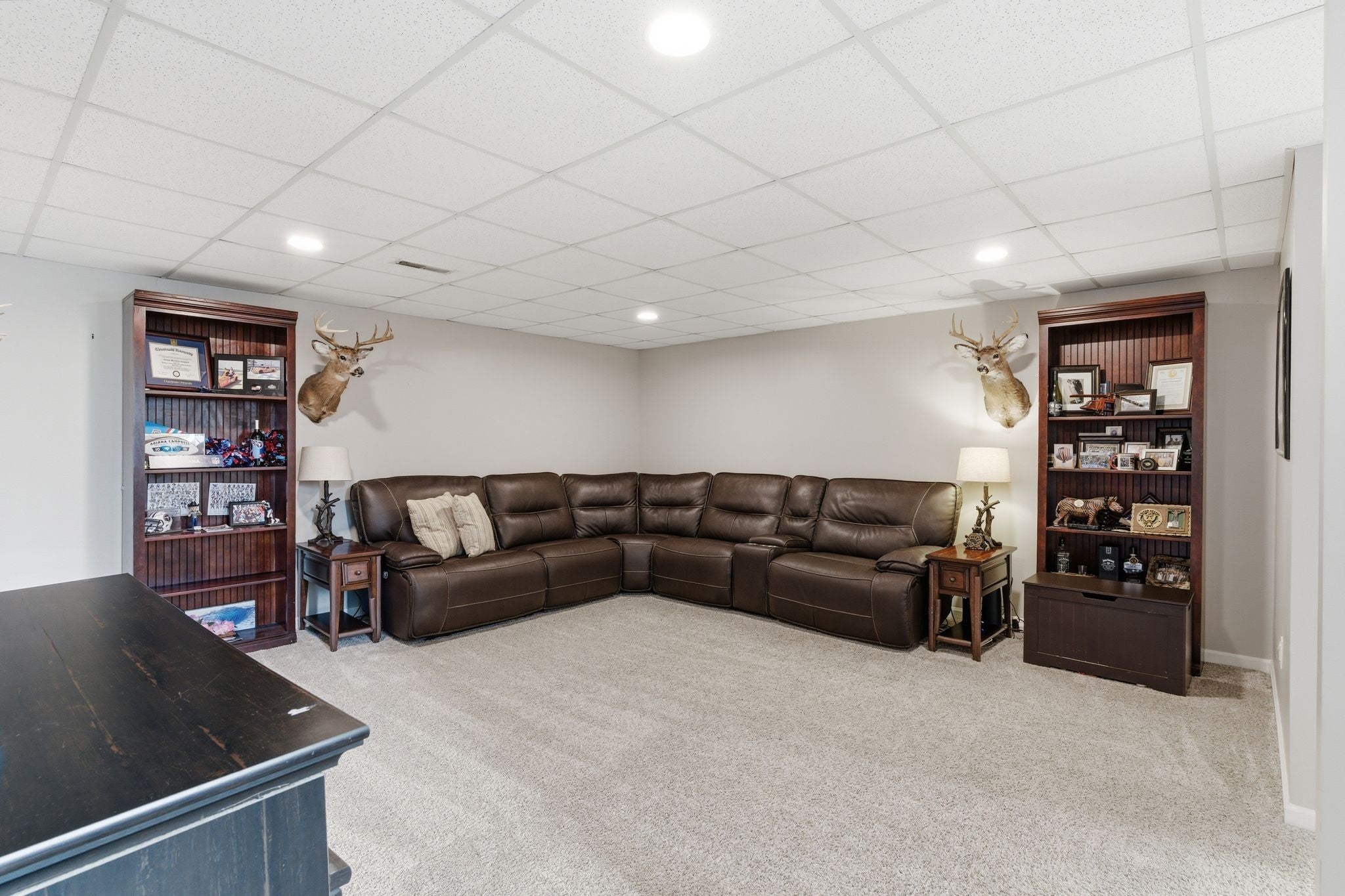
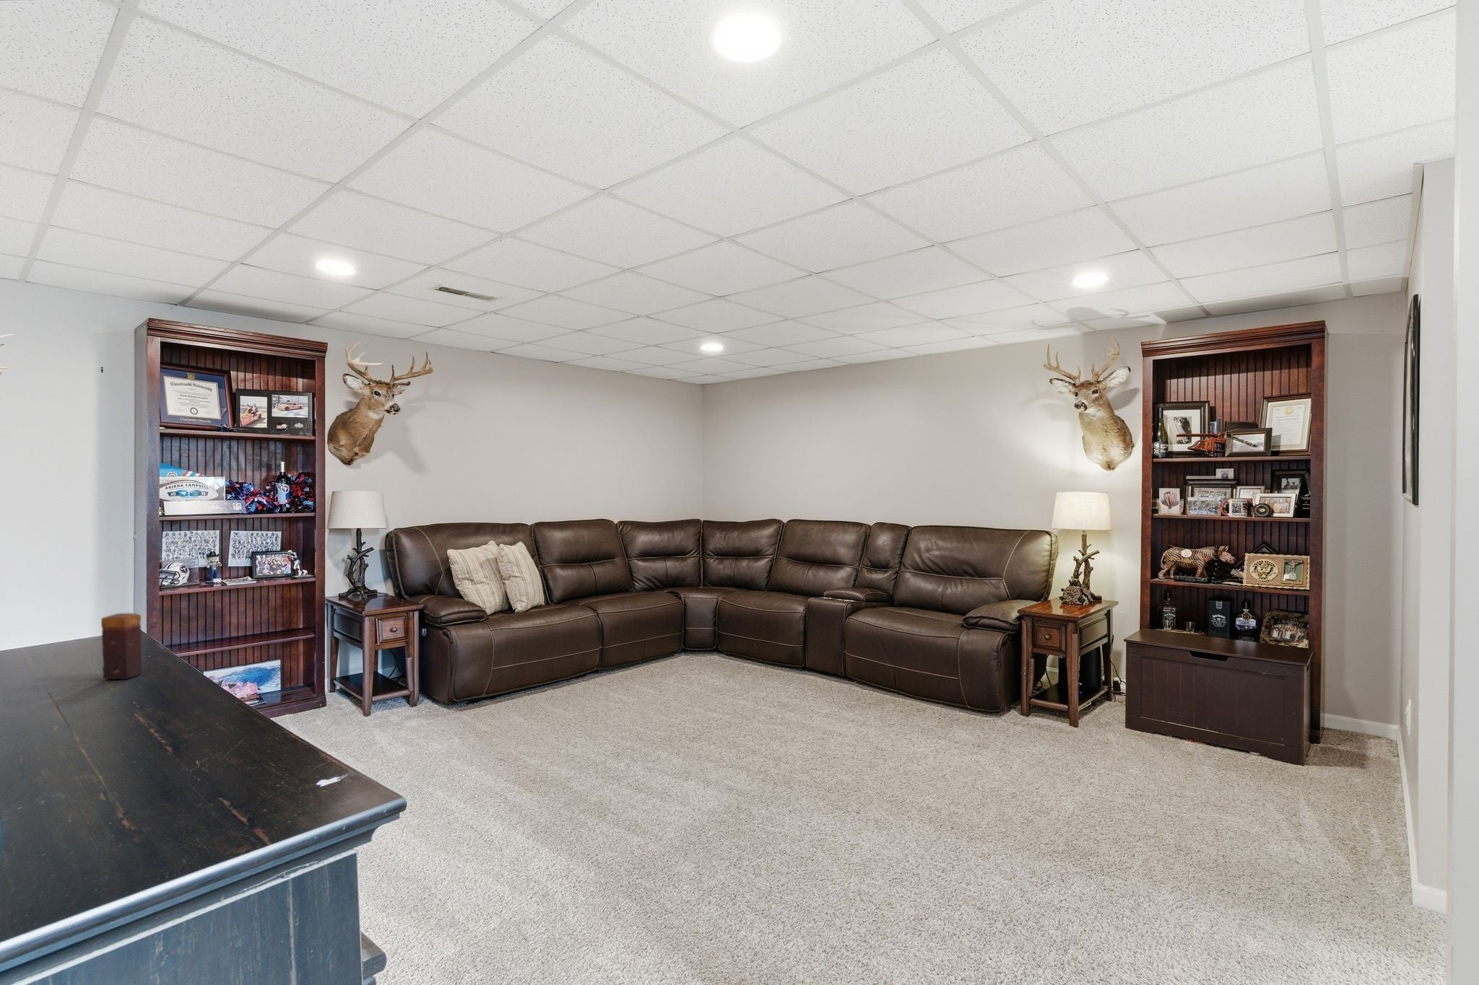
+ candle (122, 645)
